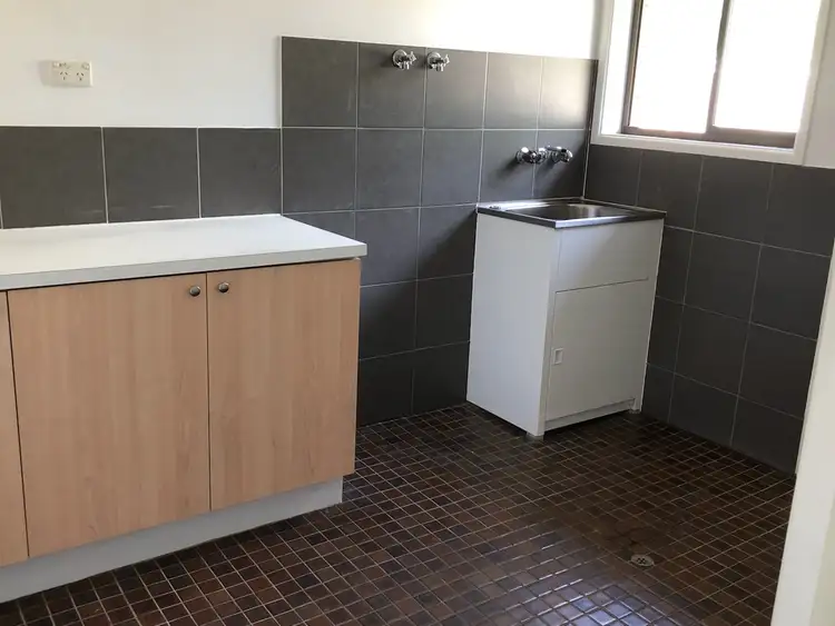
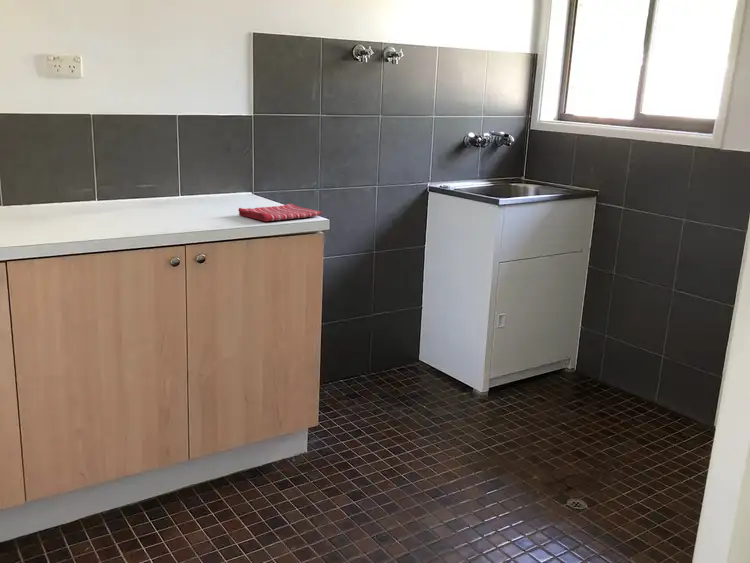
+ dish towel (279, 212)
